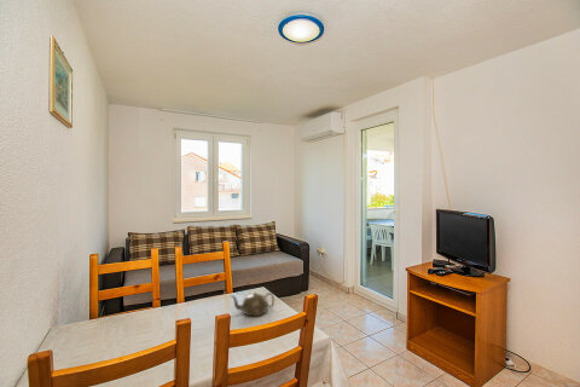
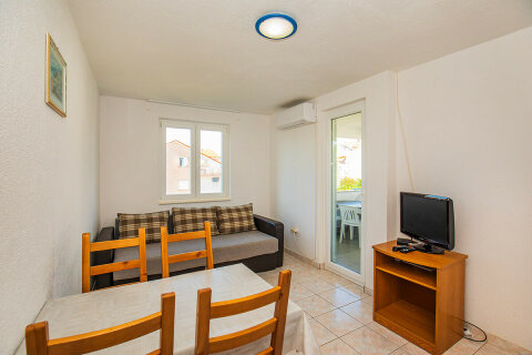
- teapot (253, 301)
